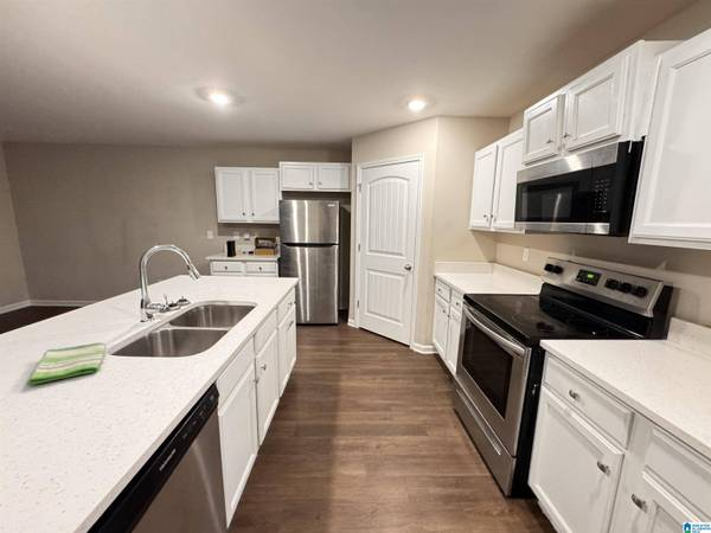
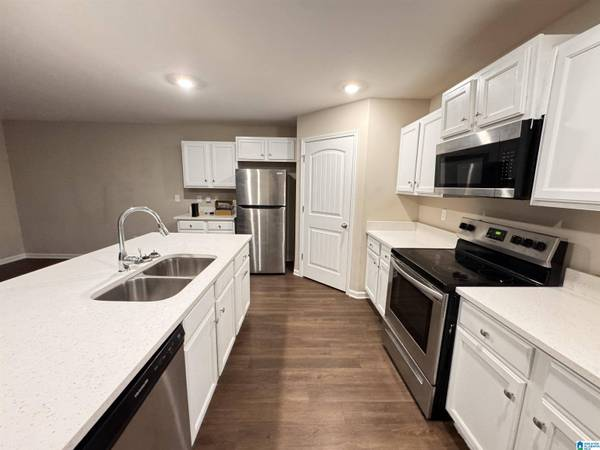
- dish towel (70, 360)
